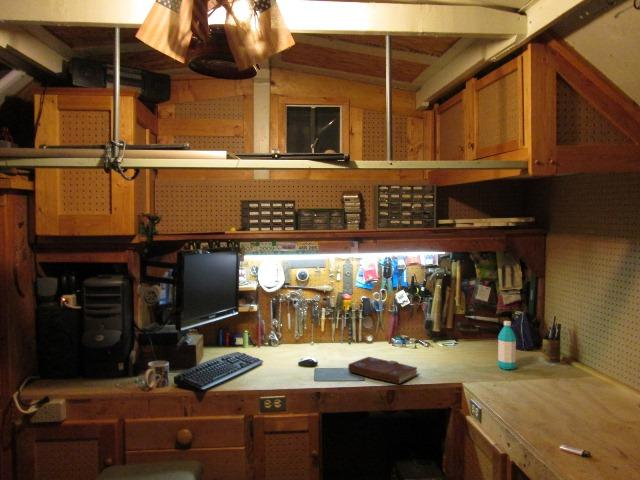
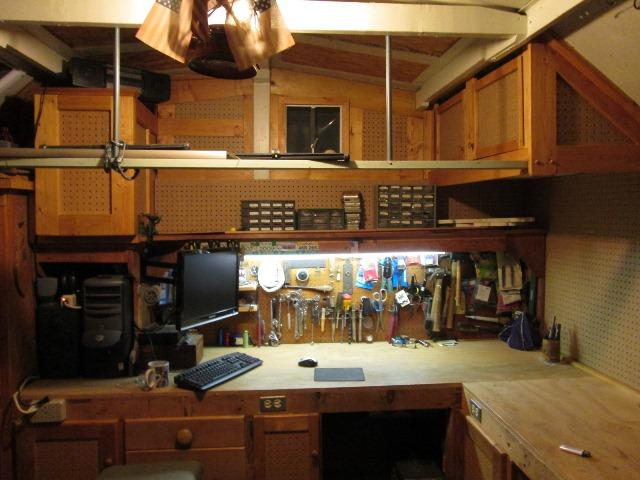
- water bottle (506, 344)
- book (382, 368)
